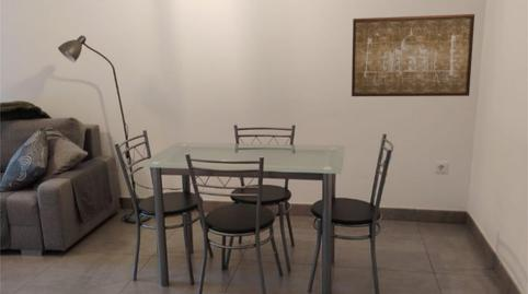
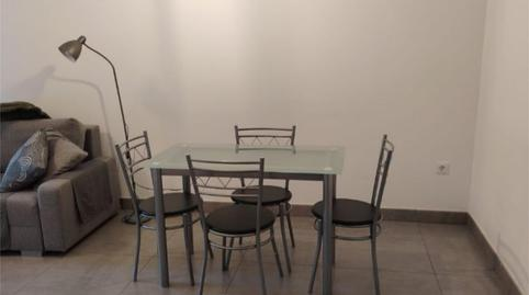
- wall art (410, 57)
